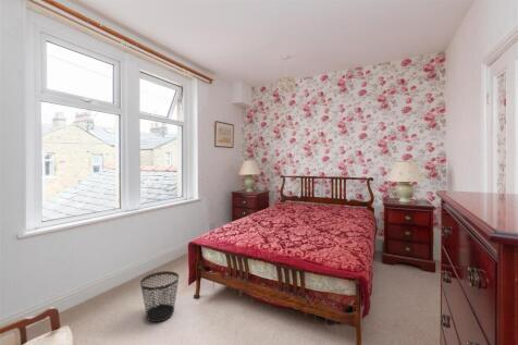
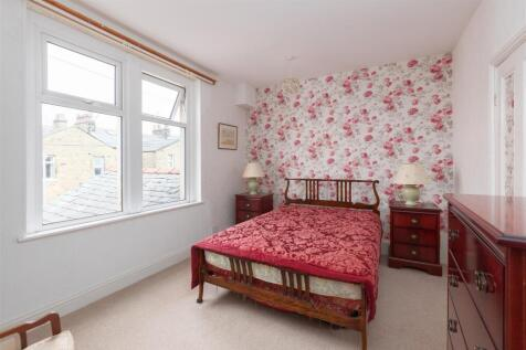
- wastebasket (160, 297)
